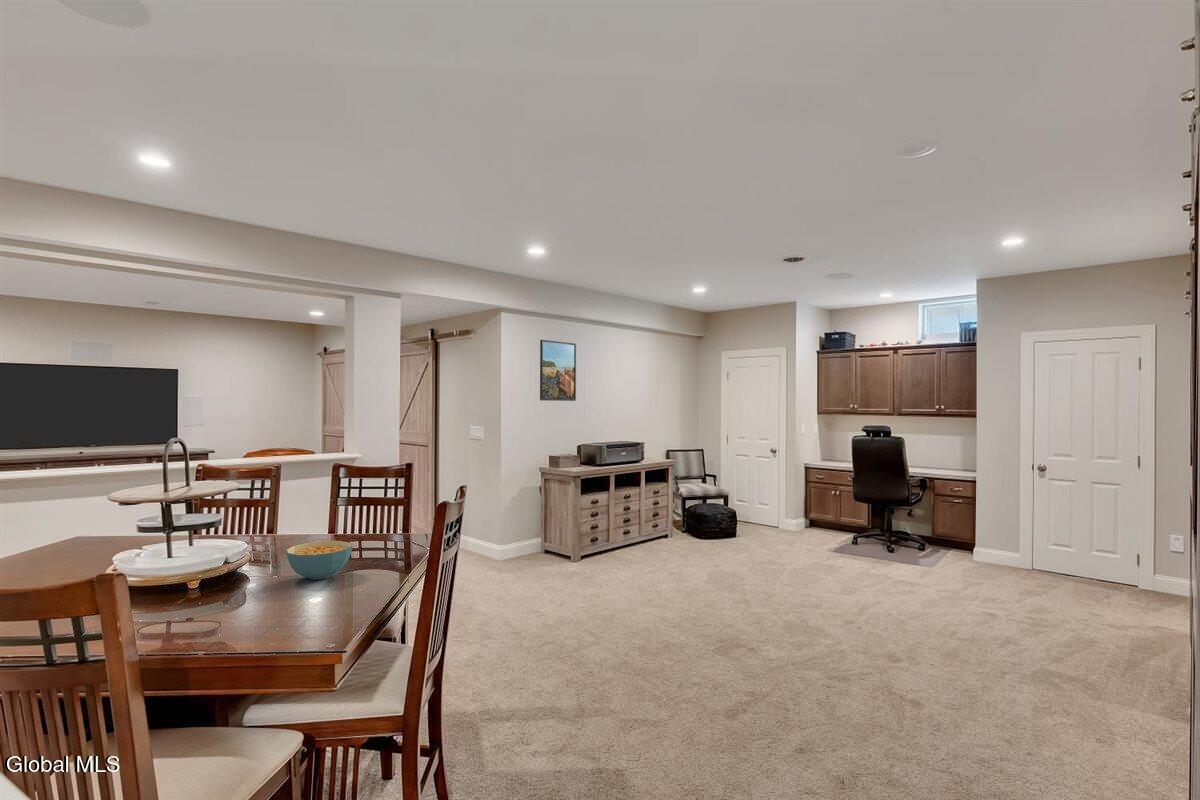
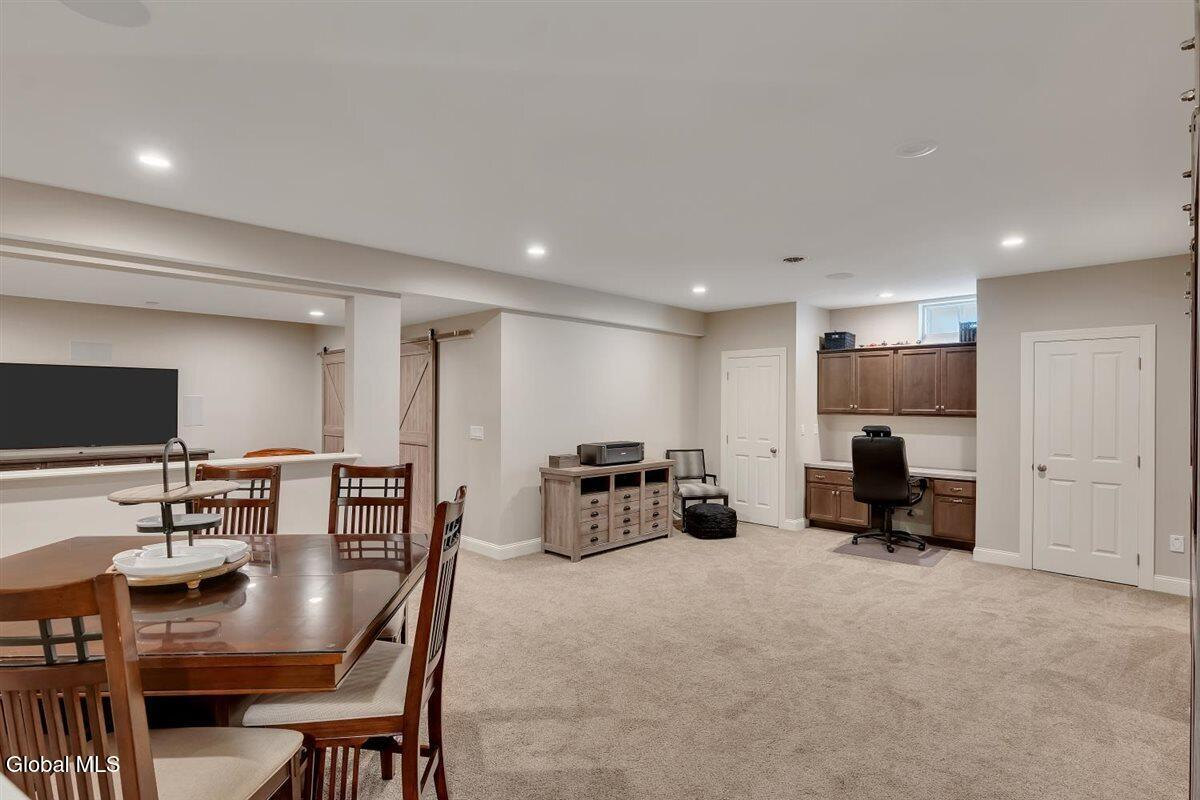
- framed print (558, 371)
- cereal bowl (319, 562)
